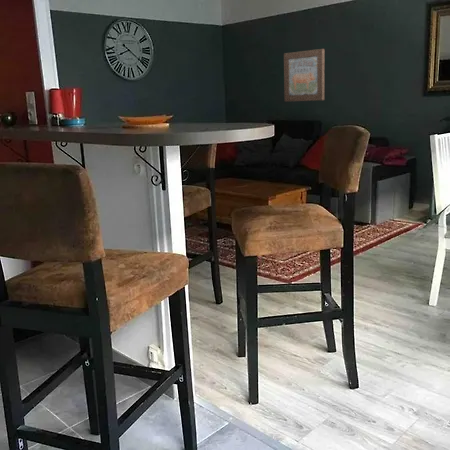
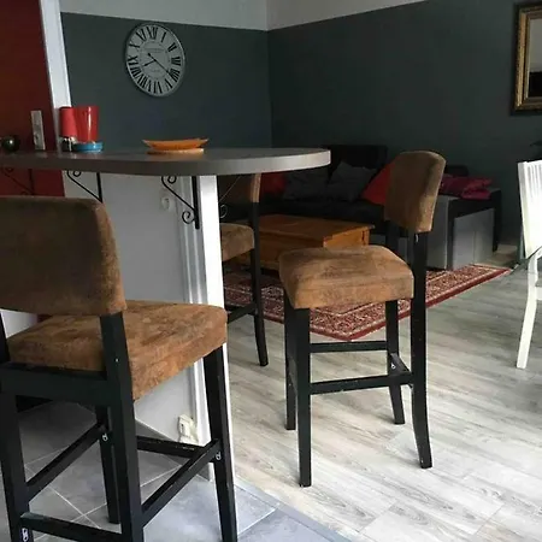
- wall art (303, 76)
